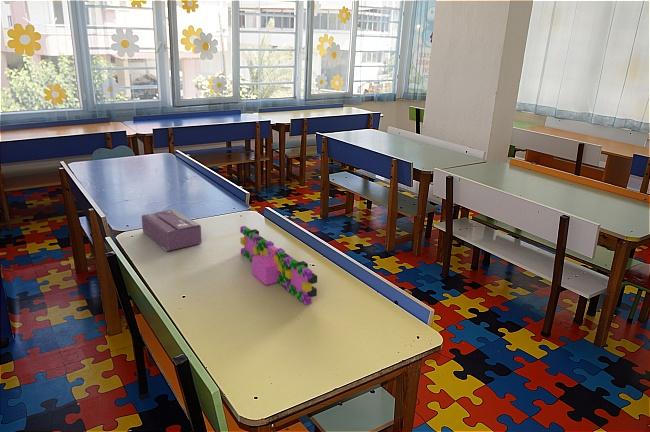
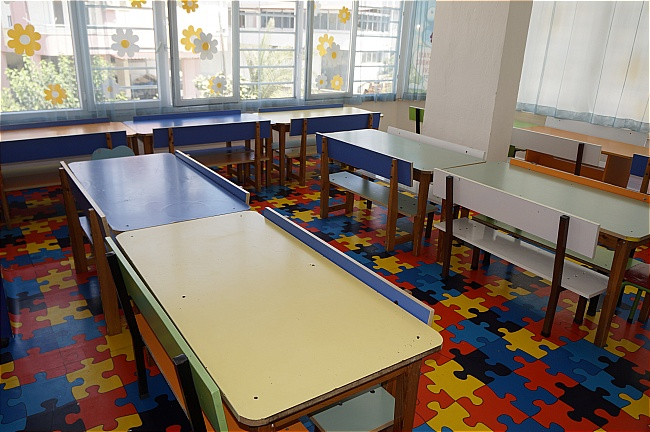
- tissue box (170, 228)
- toy blocks (269, 262)
